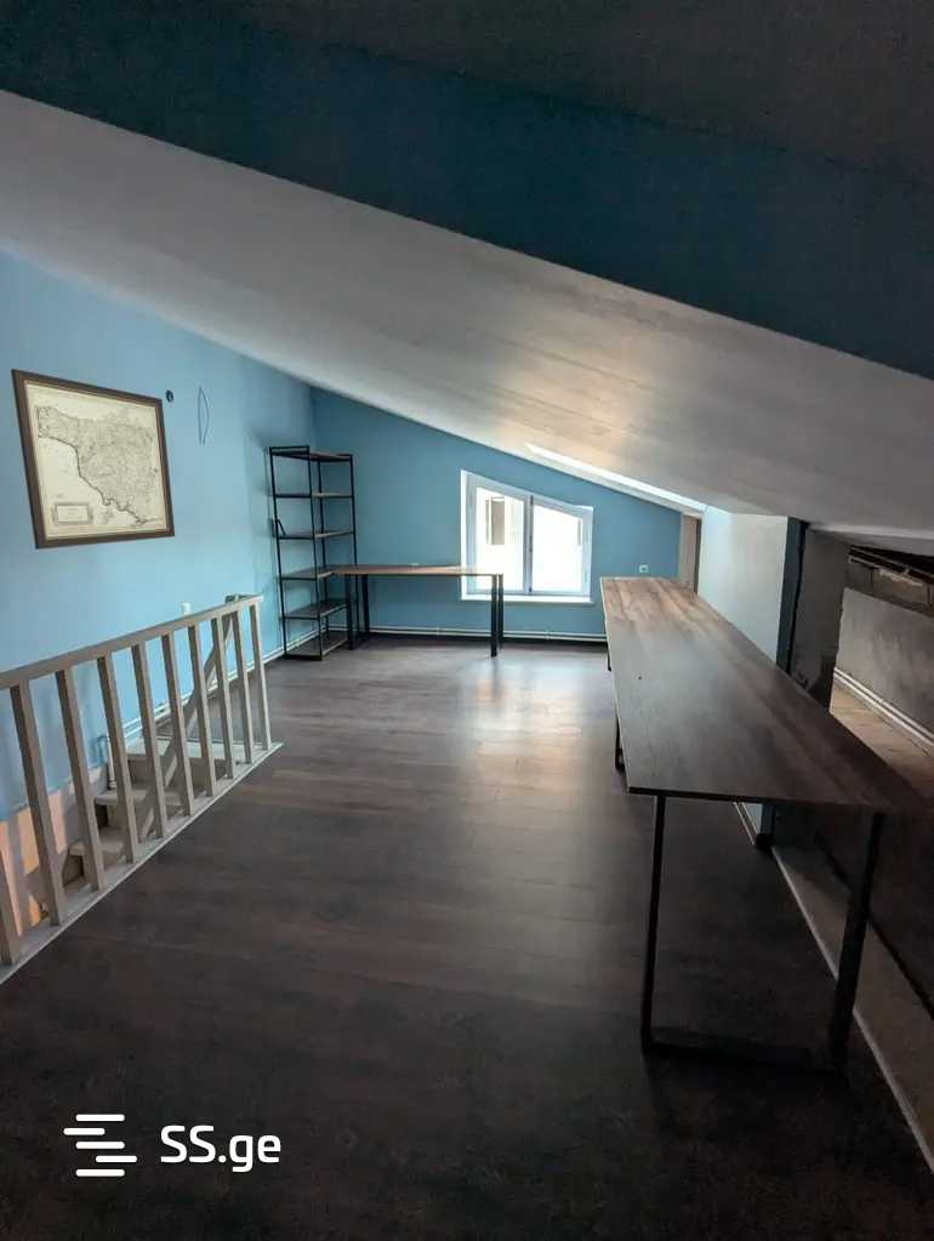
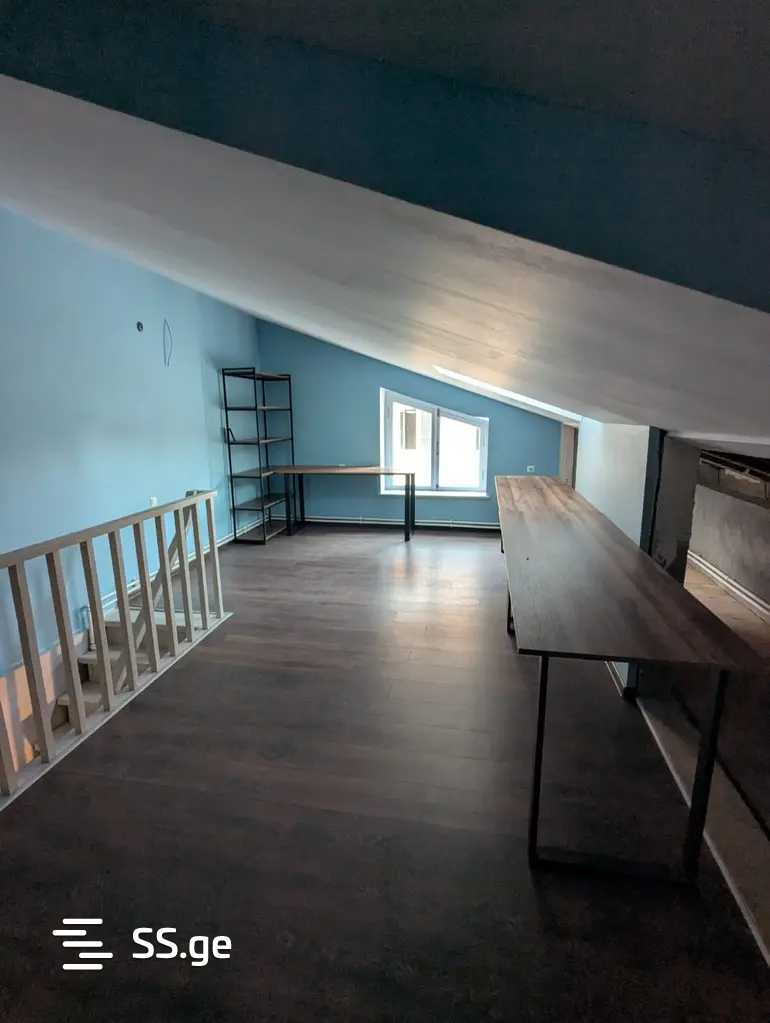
- wall art (106, 466)
